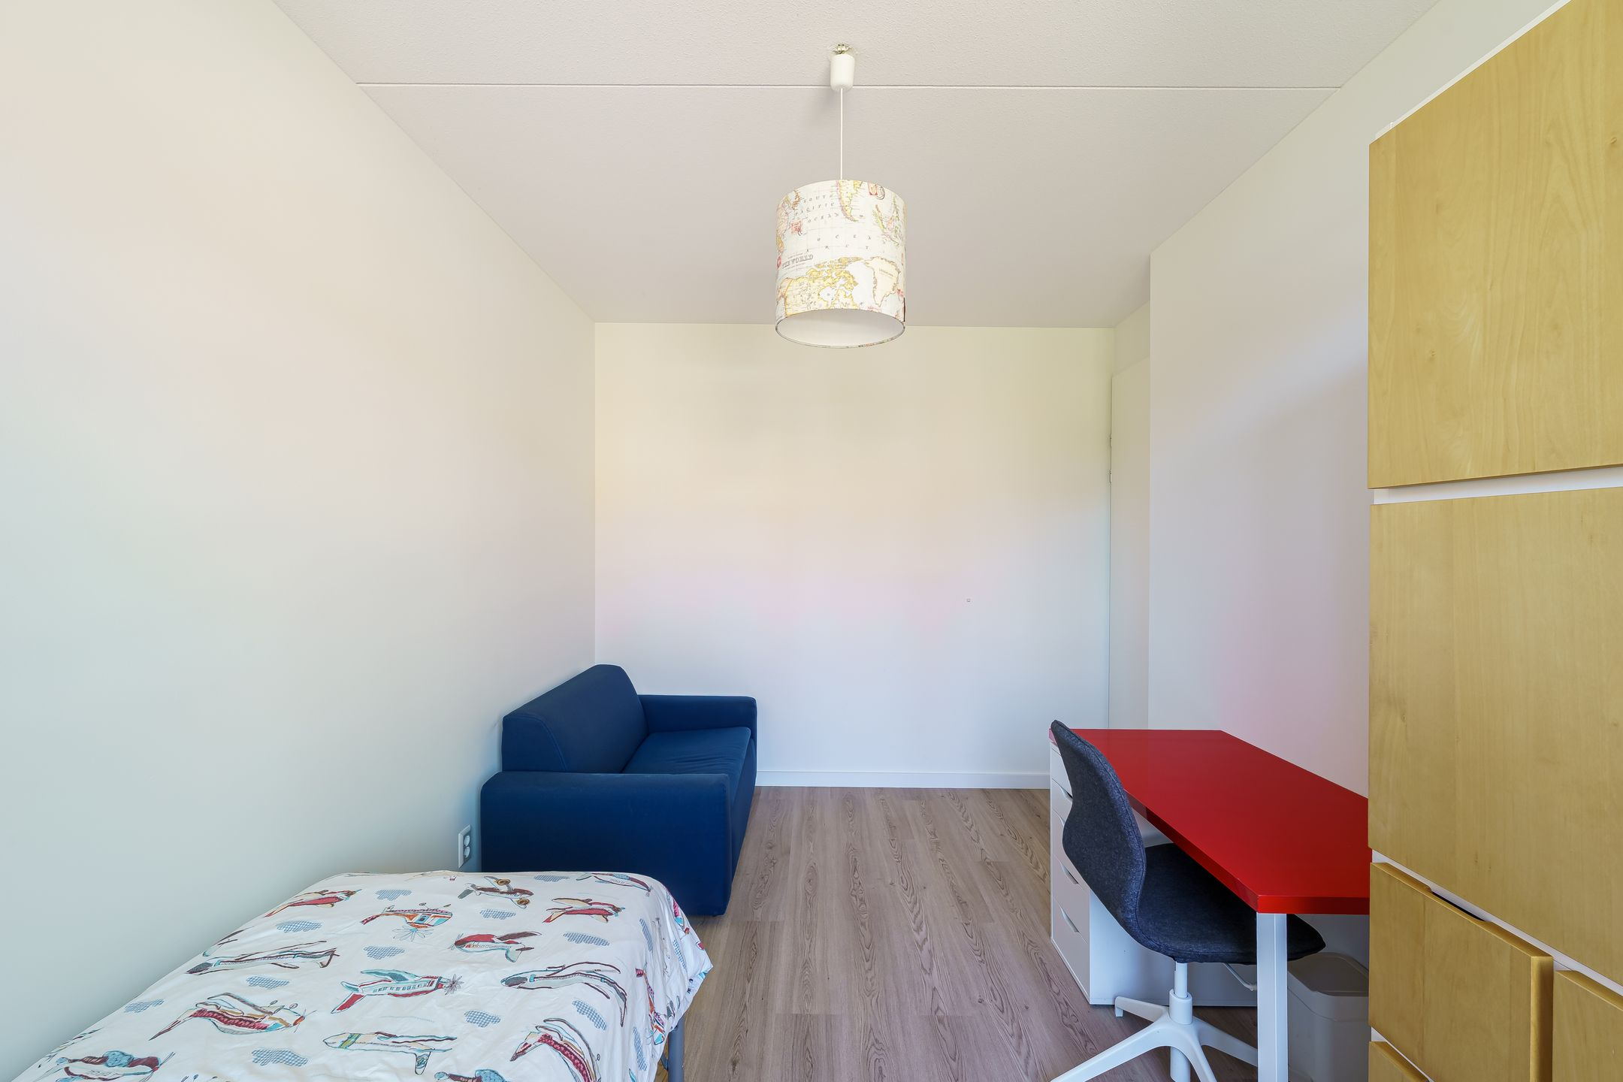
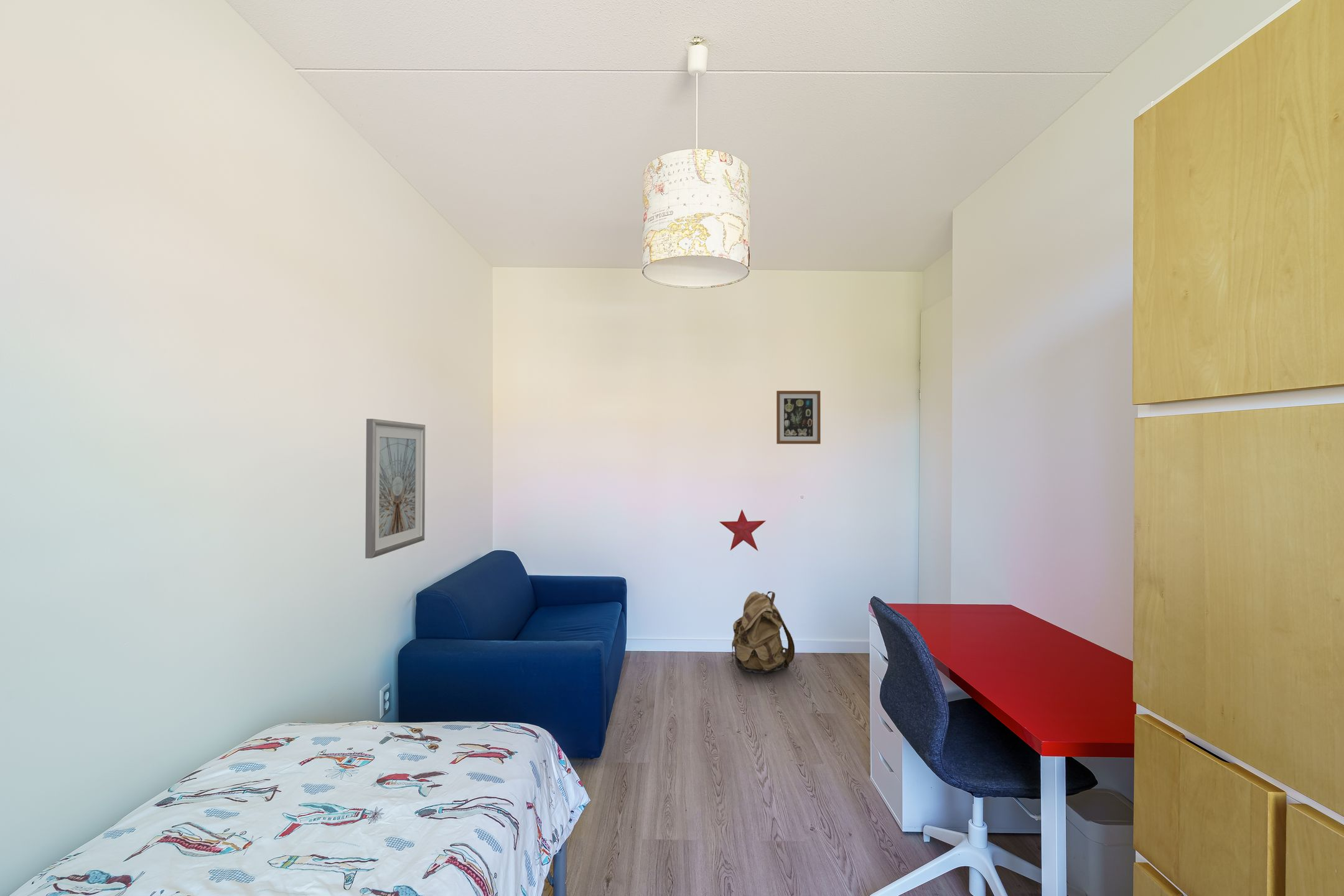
+ wall art (798, 417)
+ decorative star (742, 530)
+ backpack (760, 627)
+ picture frame (398, 485)
